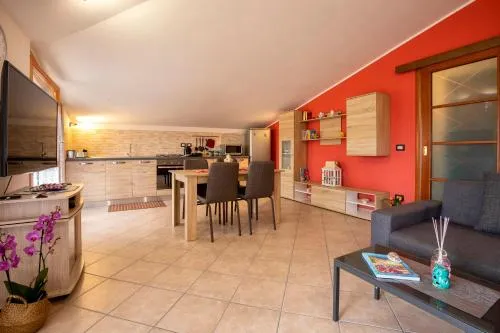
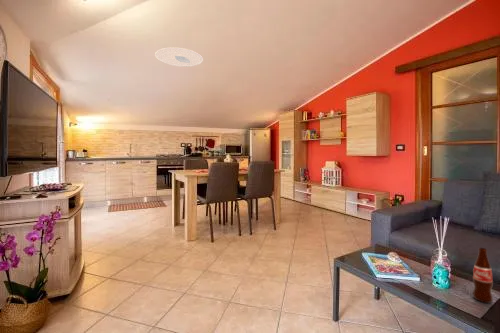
+ ceiling light (179, 55)
+ bottle (482, 274)
